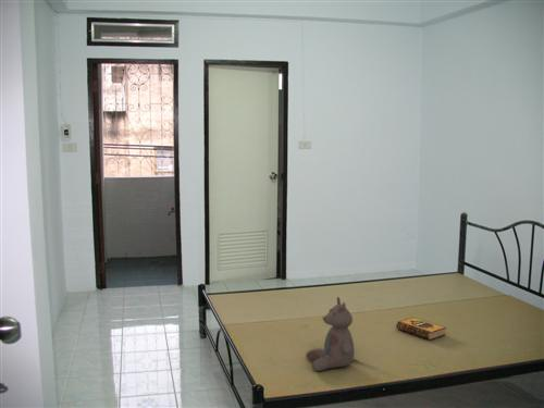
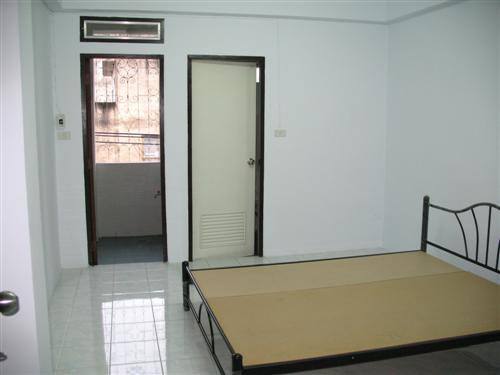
- bear (331, 332)
- hardback book (420, 327)
